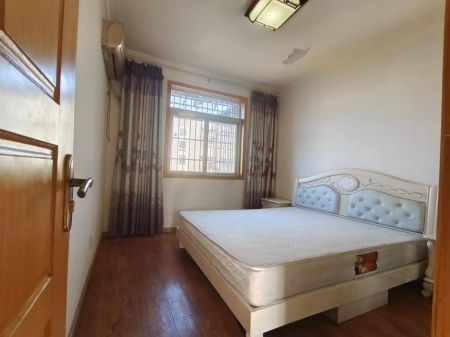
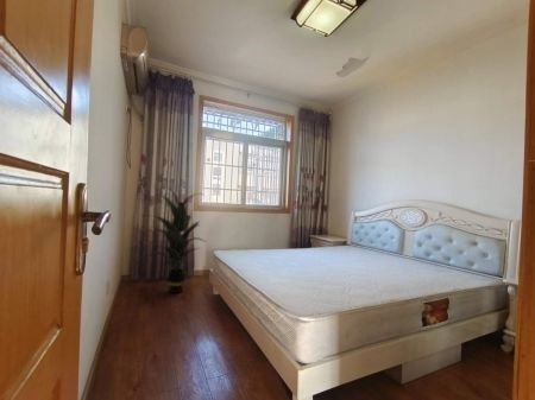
+ indoor plant (174, 239)
